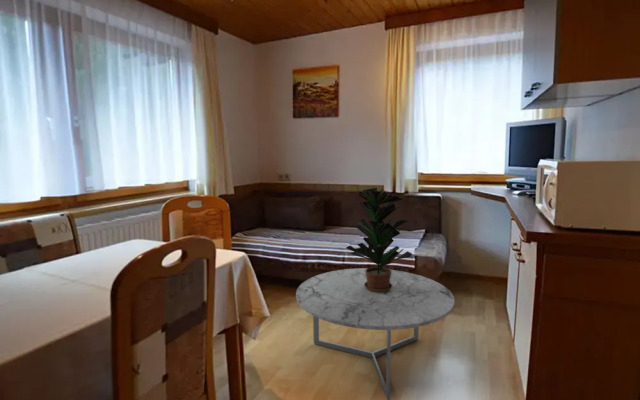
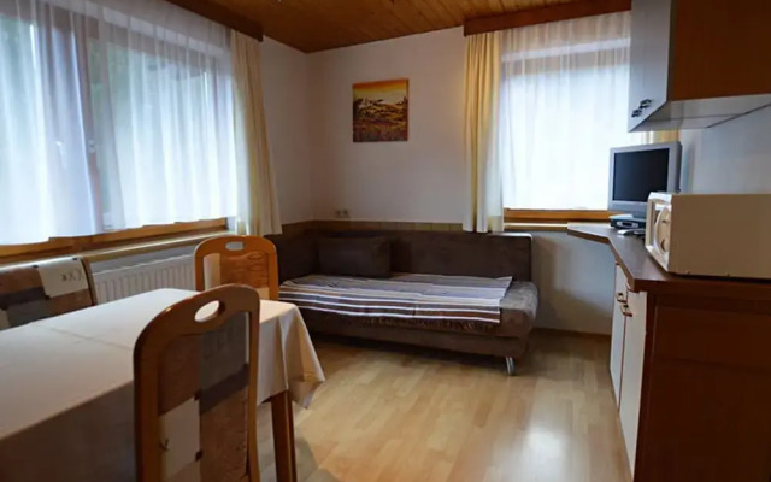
- coffee table (372, 324)
- potted plant (377, 237)
